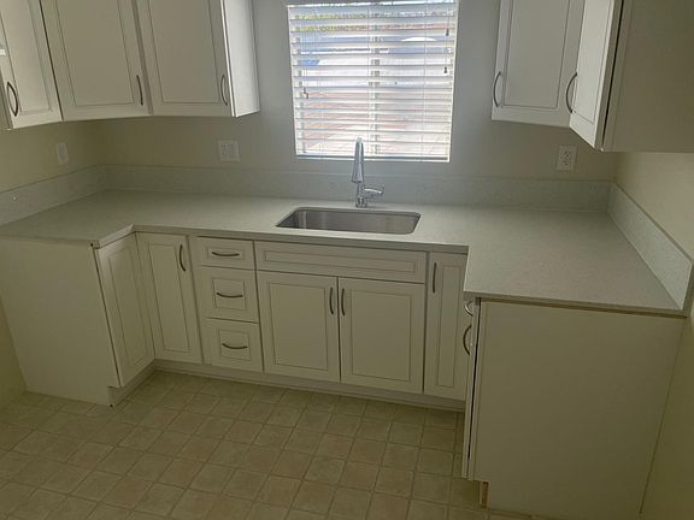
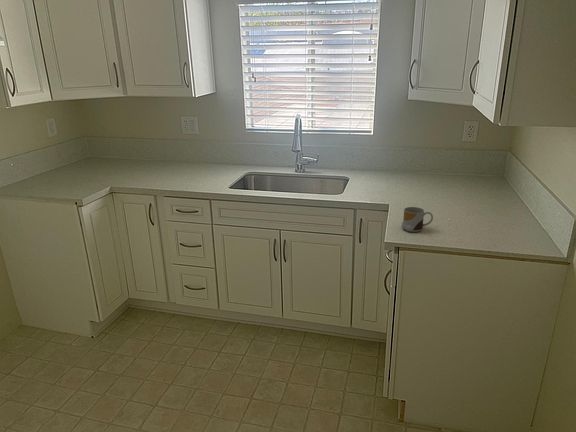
+ mug (417, 219)
